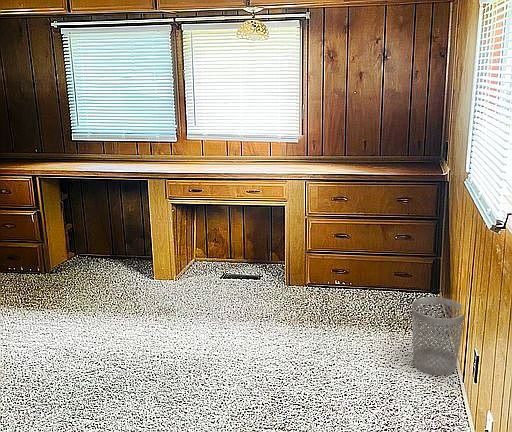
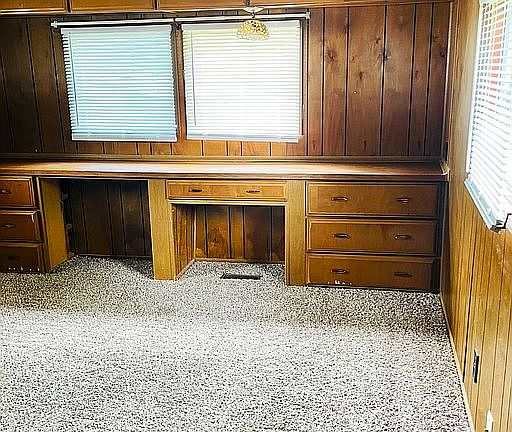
- wastebasket (436, 337)
